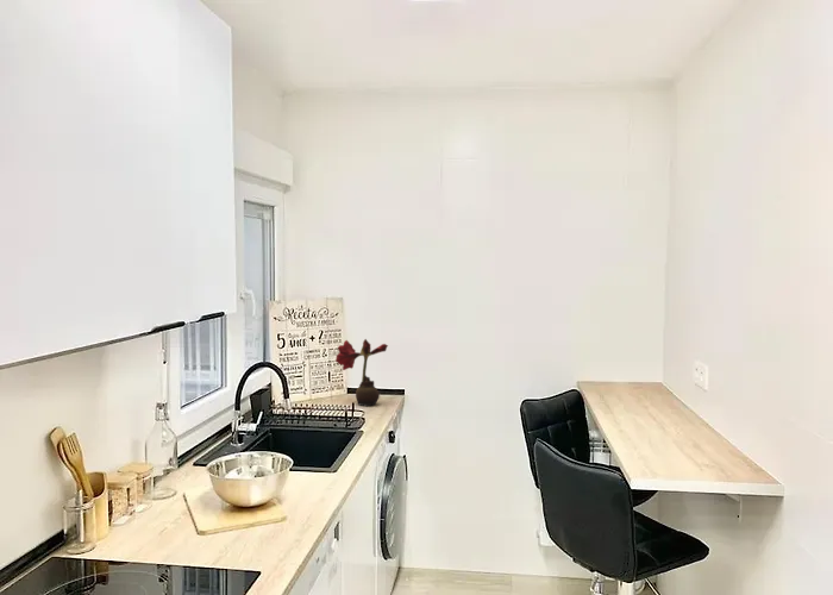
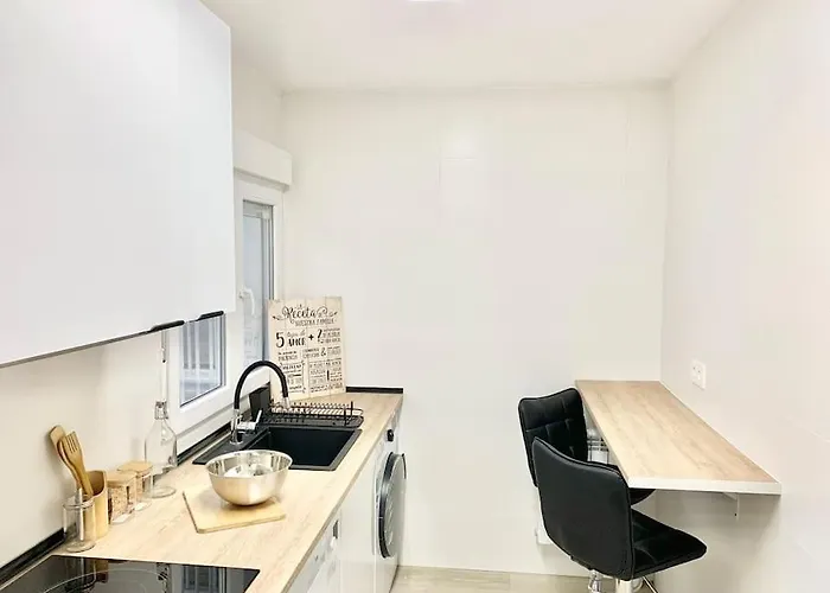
- flower (363, 369)
